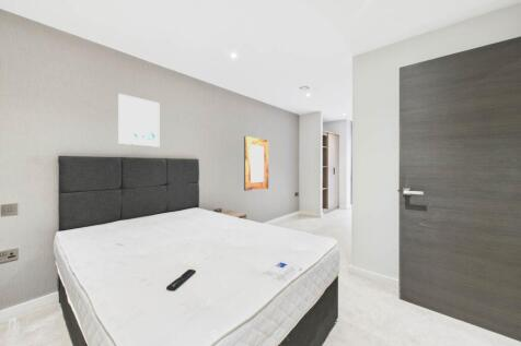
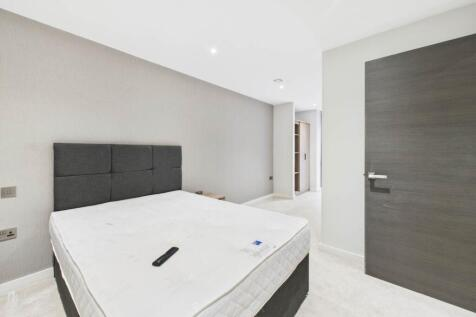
- home mirror (256, 164)
- wall art (139, 121)
